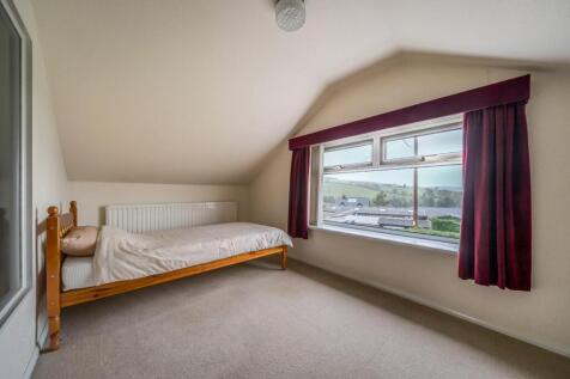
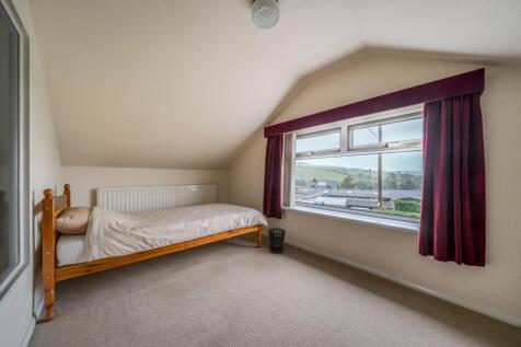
+ wastebasket (276, 240)
